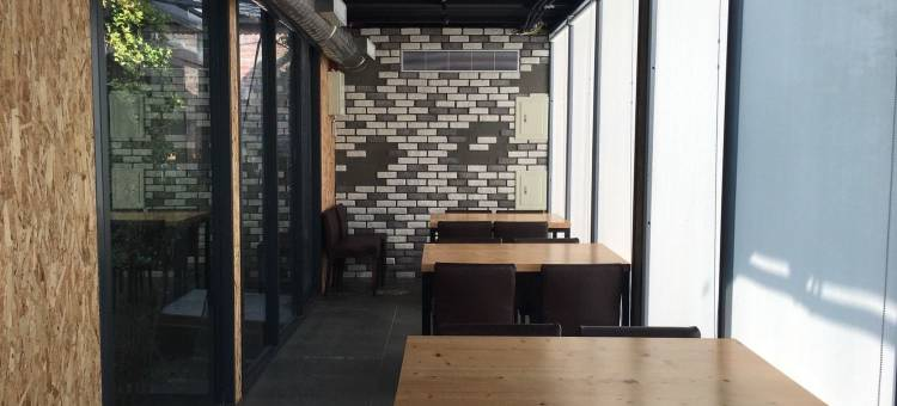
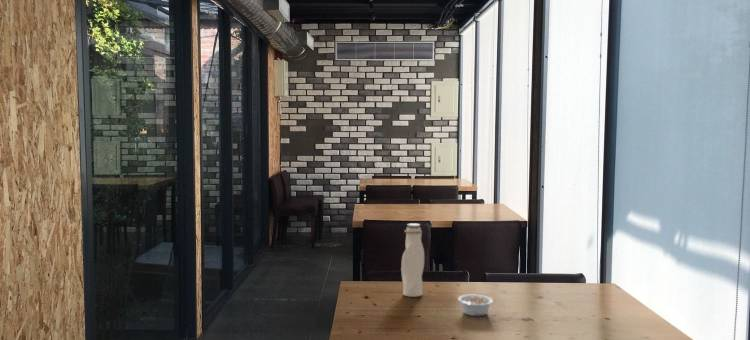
+ water bottle (412, 259)
+ legume (475, 305)
